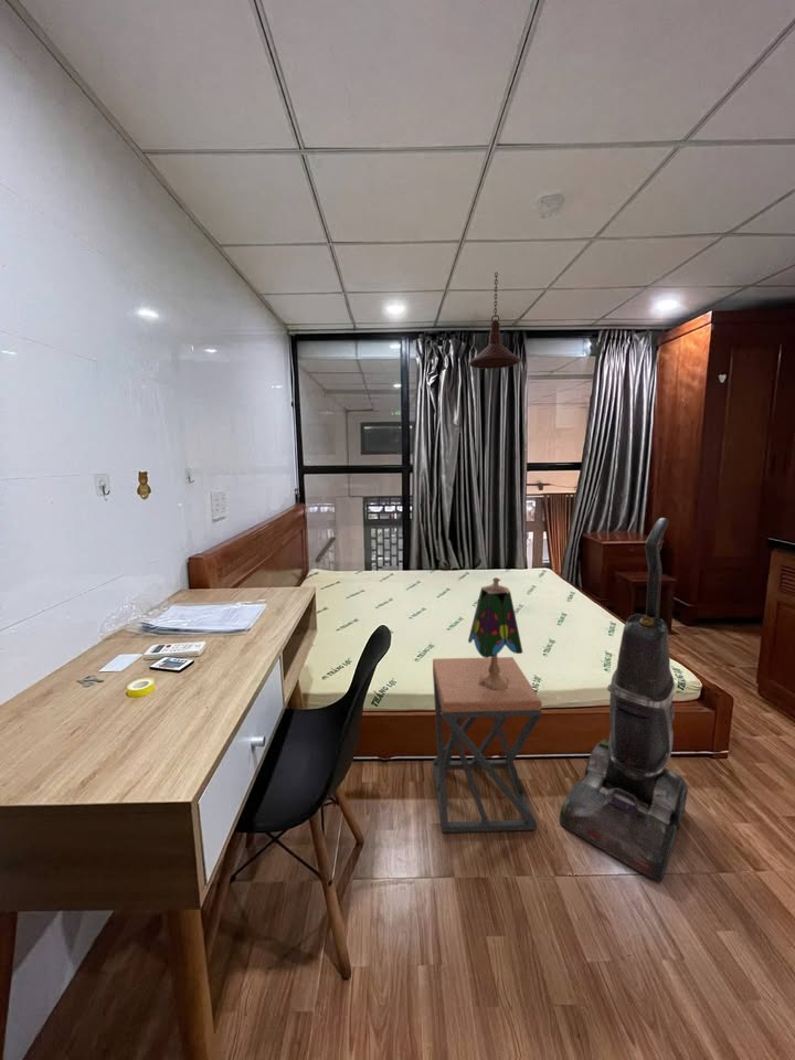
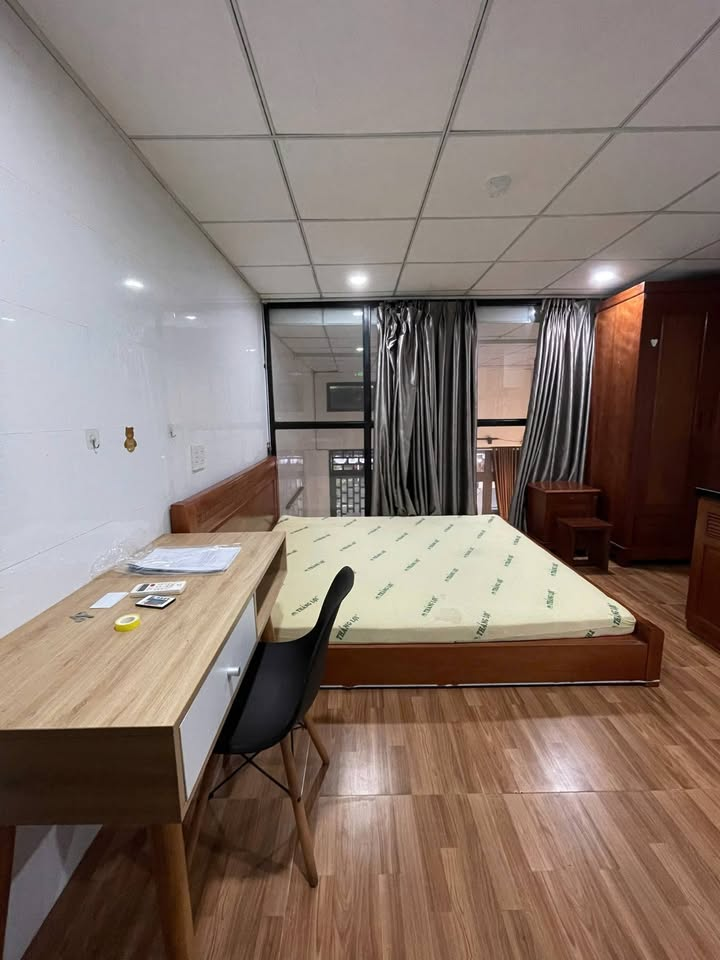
- stool (485, 739)
- vacuum cleaner (634, 678)
- table lamp (495, 629)
- pendant light (495, 316)
